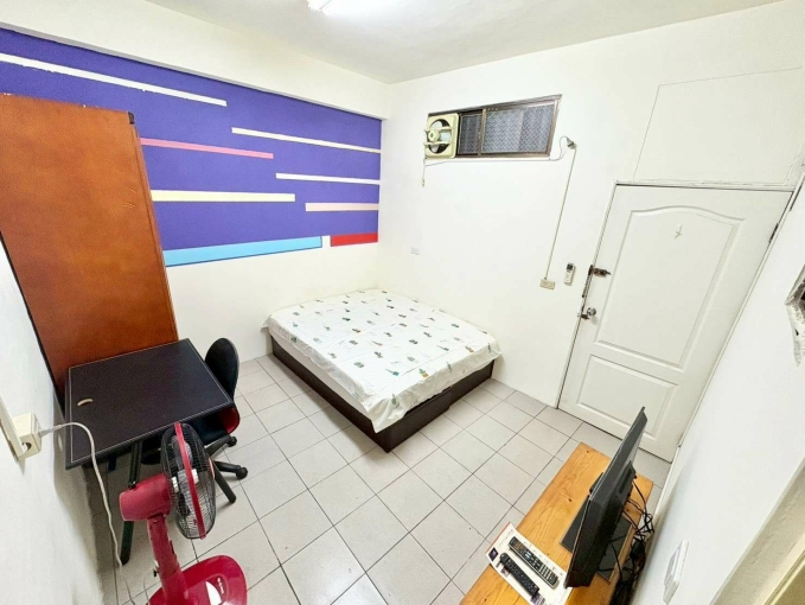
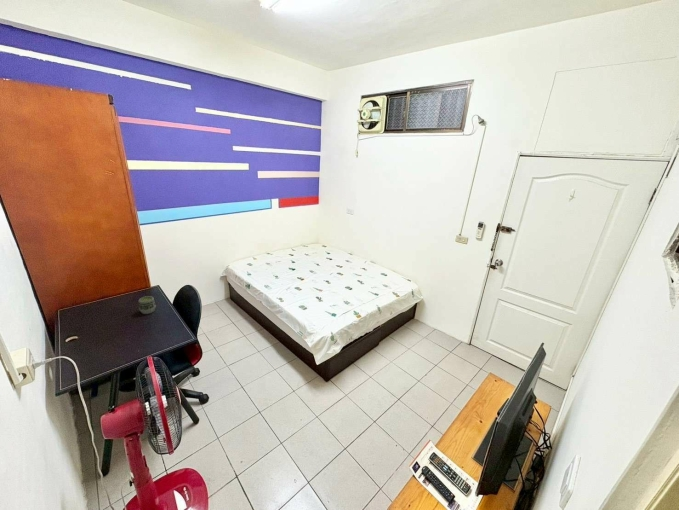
+ cup (147, 305)
